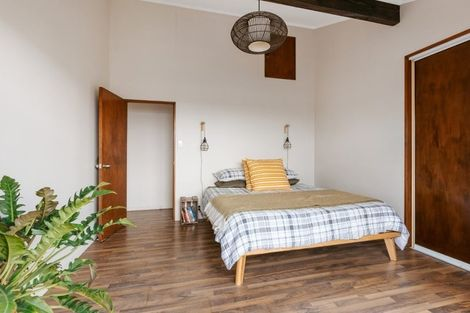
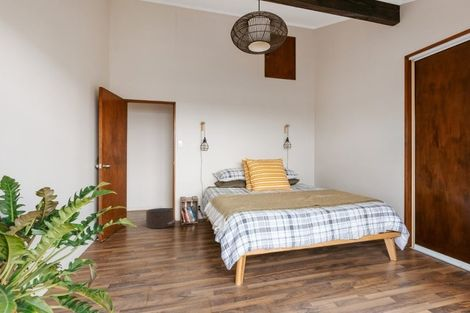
+ pouf (158, 218)
